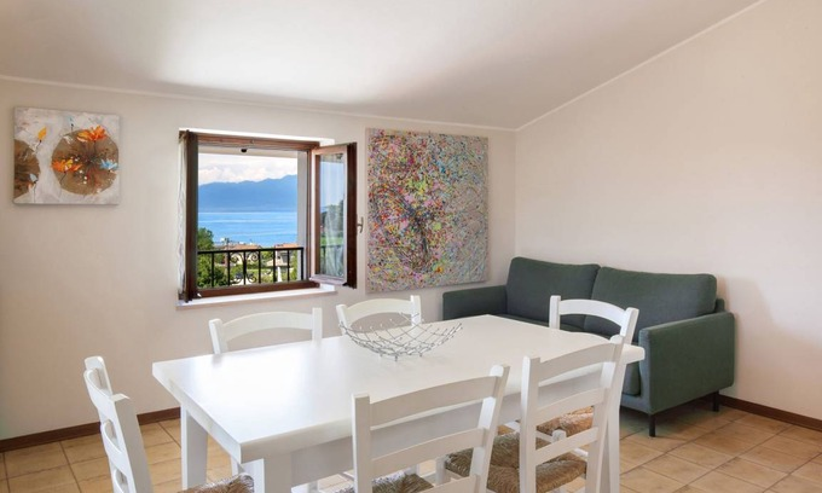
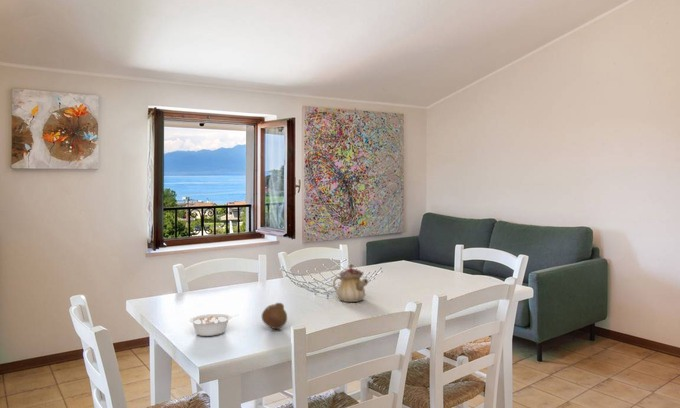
+ teapot (349, 281)
+ fruit (274, 316)
+ legume (212, 323)
